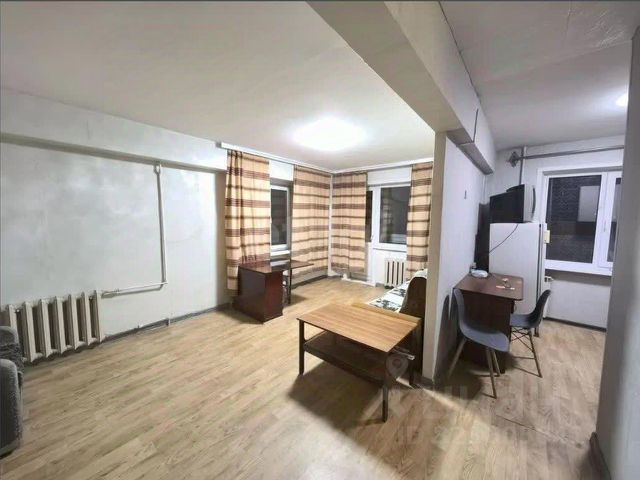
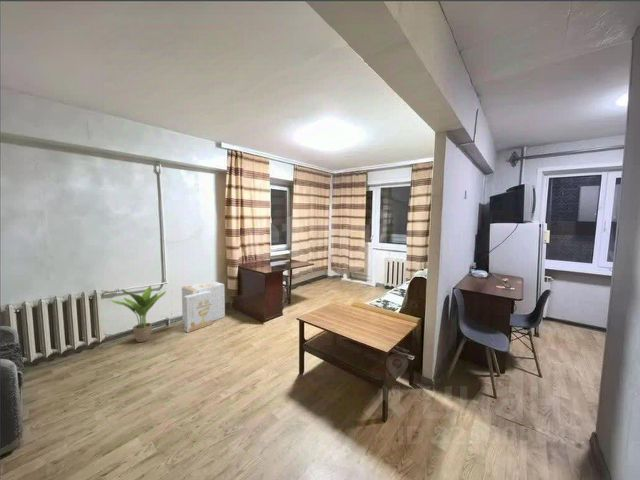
+ potted plant (145, 312)
+ product box (201, 304)
